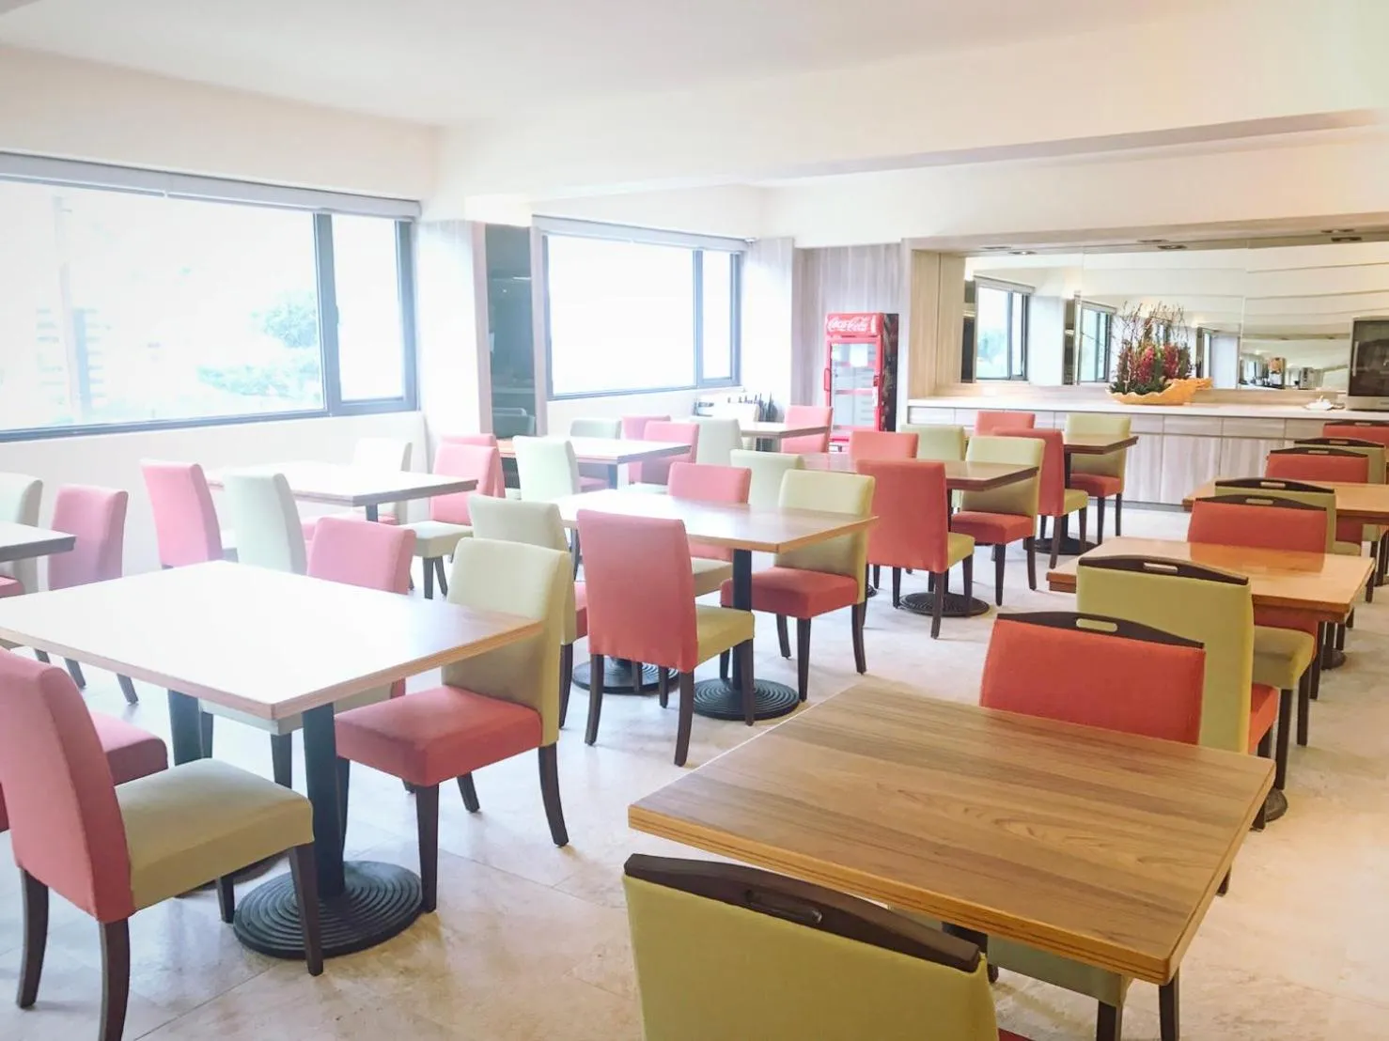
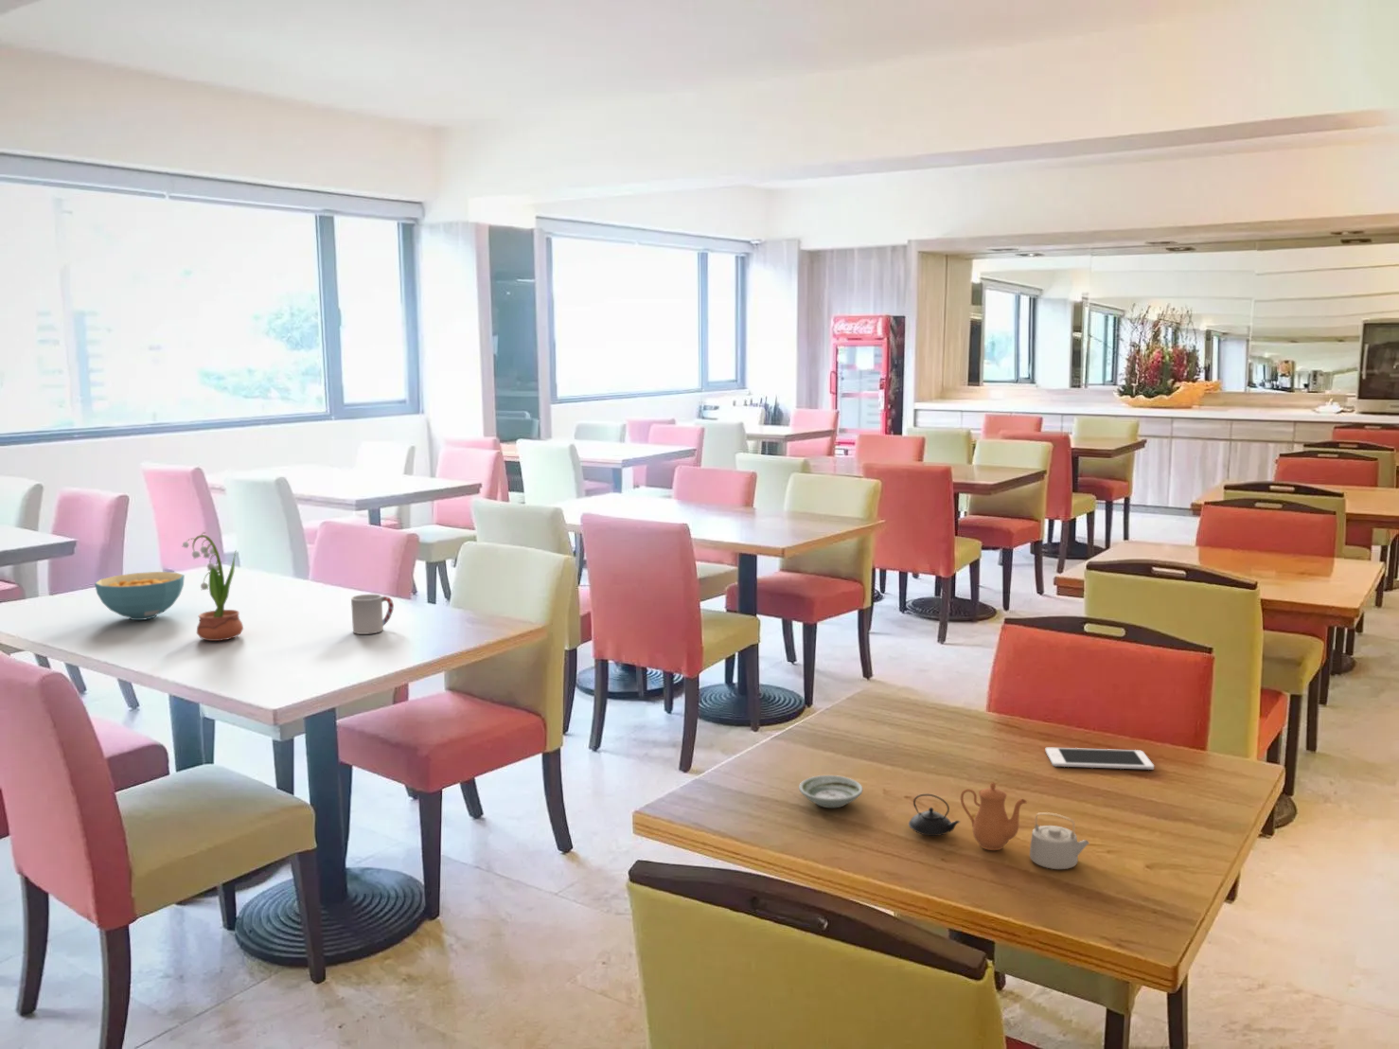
+ potted flower (212, 585)
+ cup (373, 613)
+ cereal bowl (141, 597)
+ cell phone (1098, 758)
+ teapot (996, 815)
+ saucer (831, 793)
